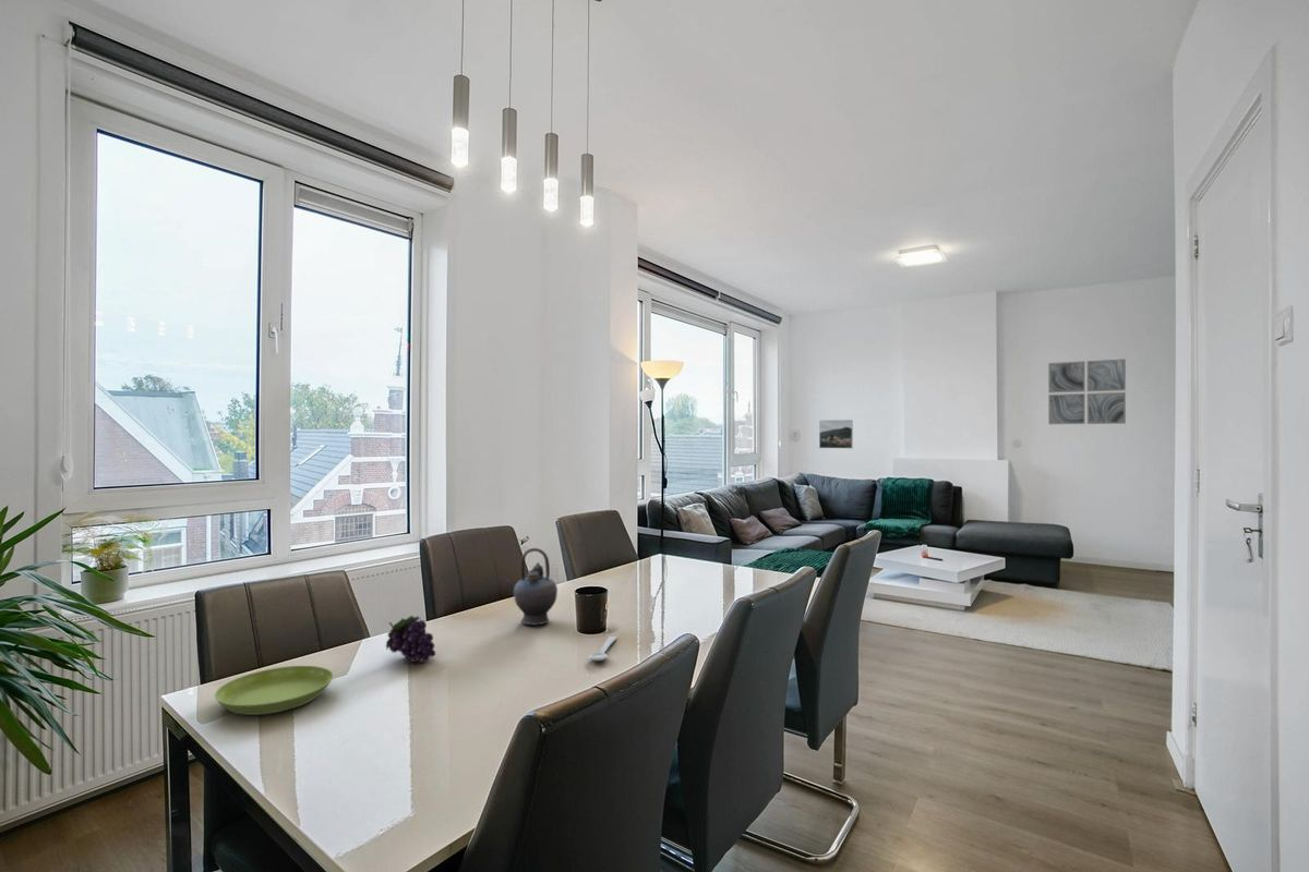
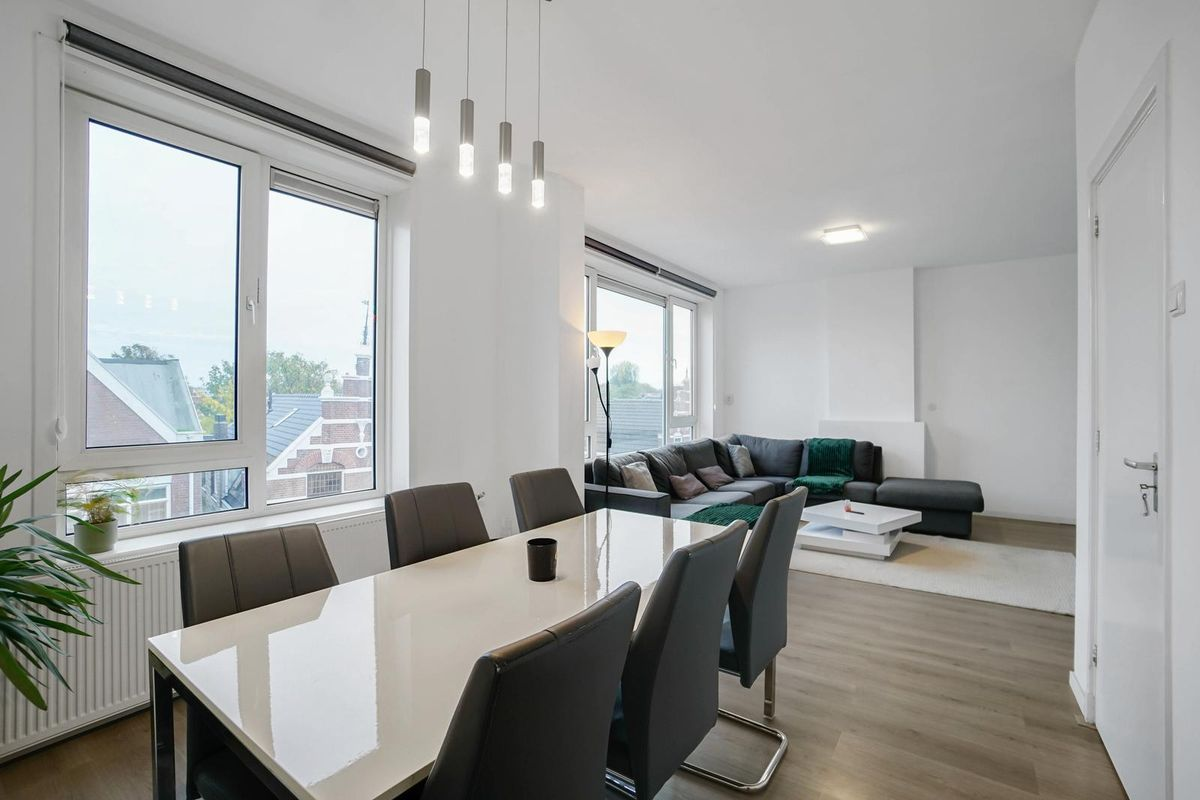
- spoon (603, 646)
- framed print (836, 434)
- fruit (411, 634)
- teapot (530, 584)
- wall art (1084, 391)
- saucer (276, 690)
